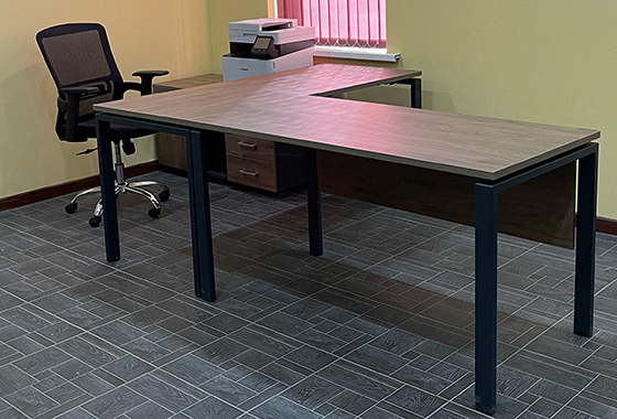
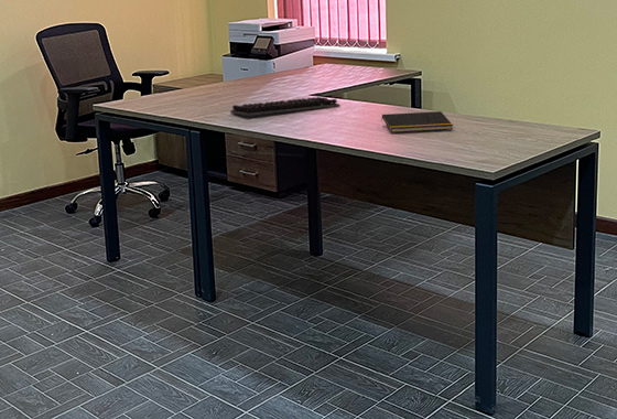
+ notepad (416, 121)
+ computer keyboard (285, 106)
